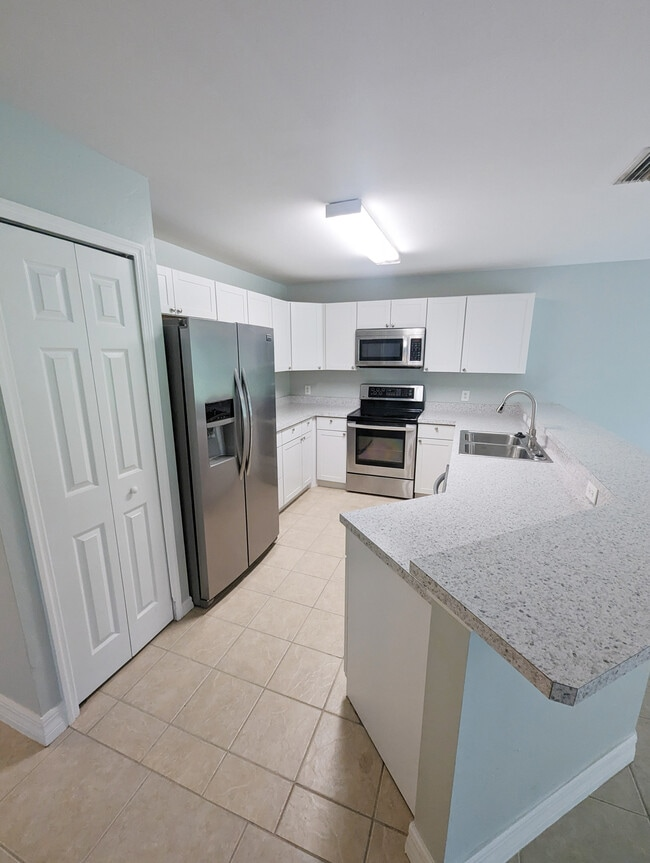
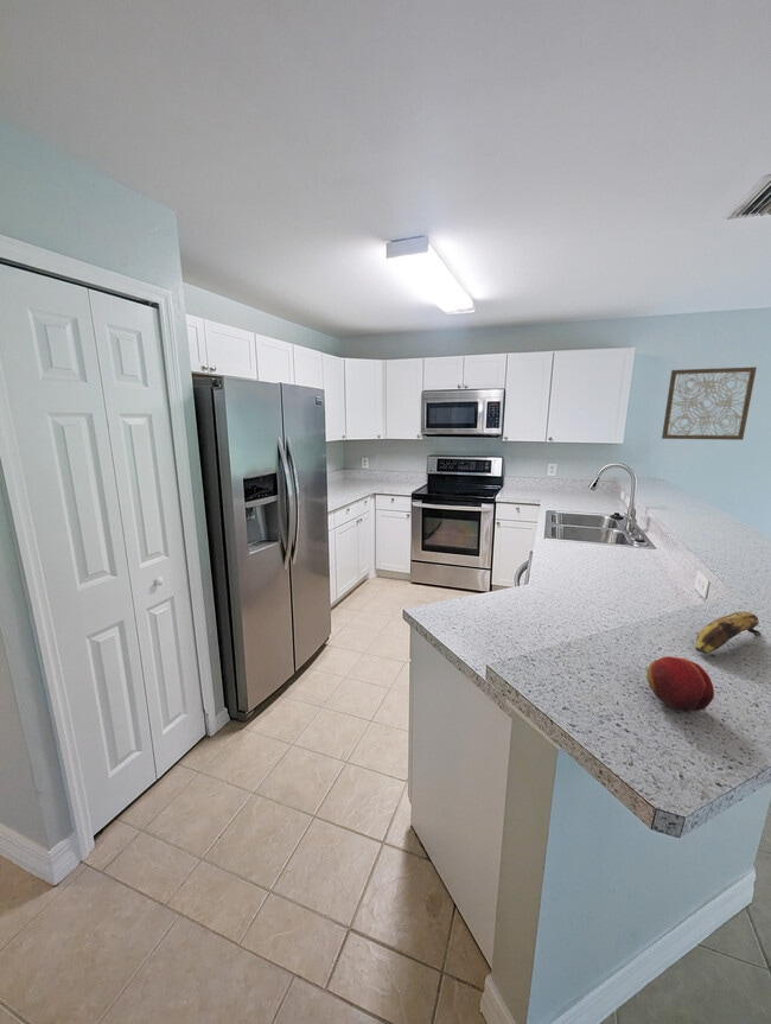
+ wall art (707, 407)
+ banana (729, 628)
+ fruit (677, 681)
